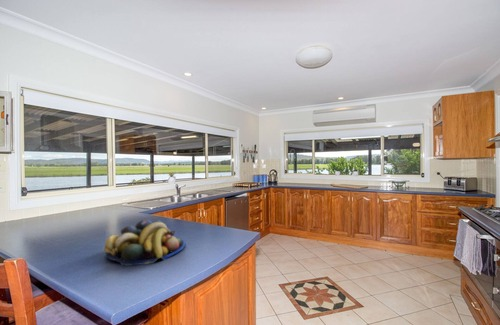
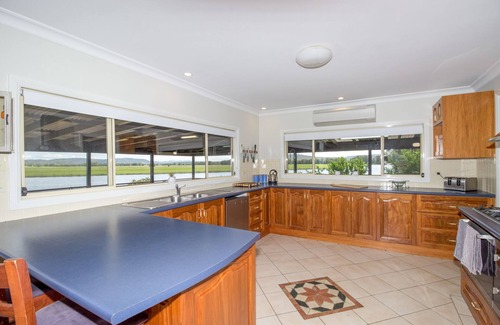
- fruit bowl (148, 236)
